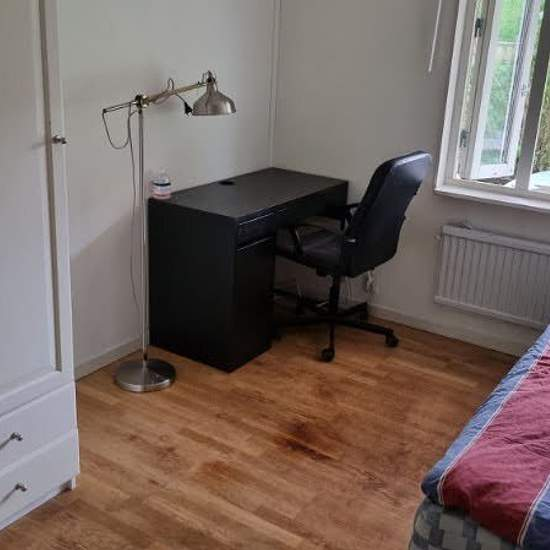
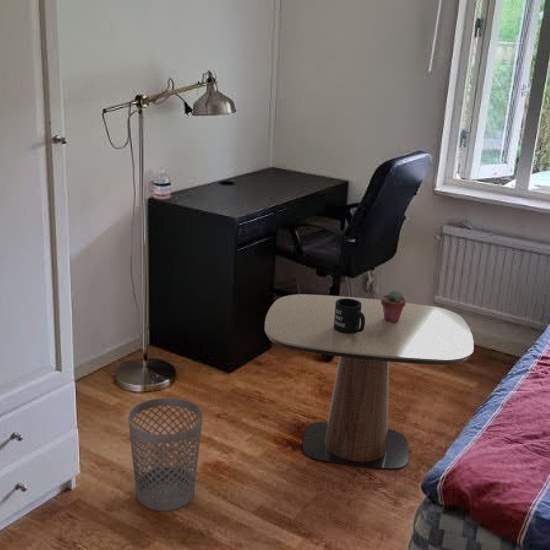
+ side table (361, 385)
+ wastebasket (165, 455)
+ potted succulent (393, 304)
+ mug (351, 317)
